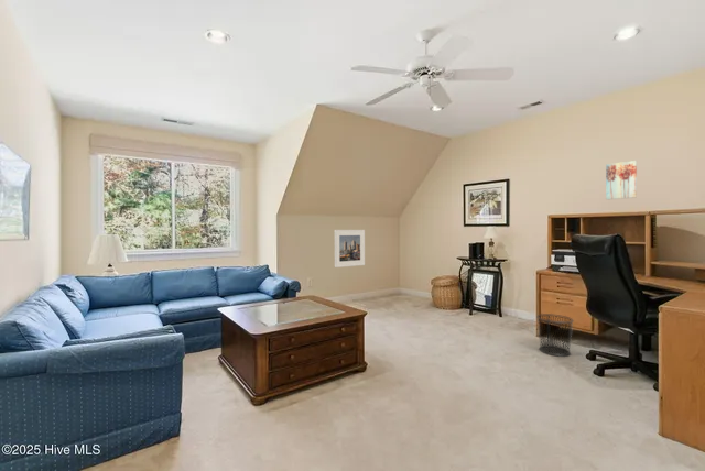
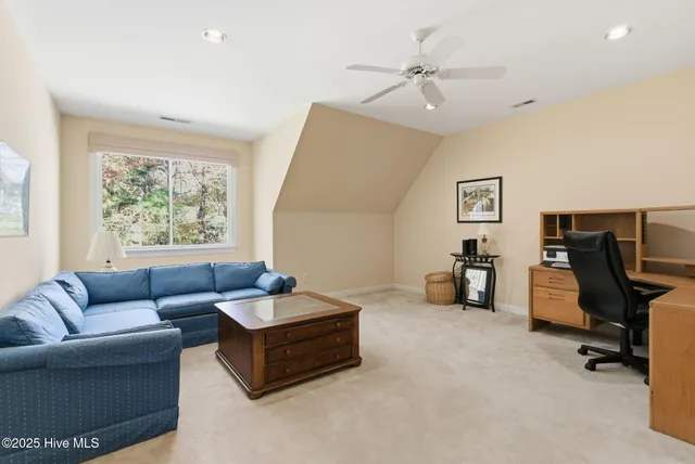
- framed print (349, 248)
- waste bin (554, 335)
- wall art (620, 180)
